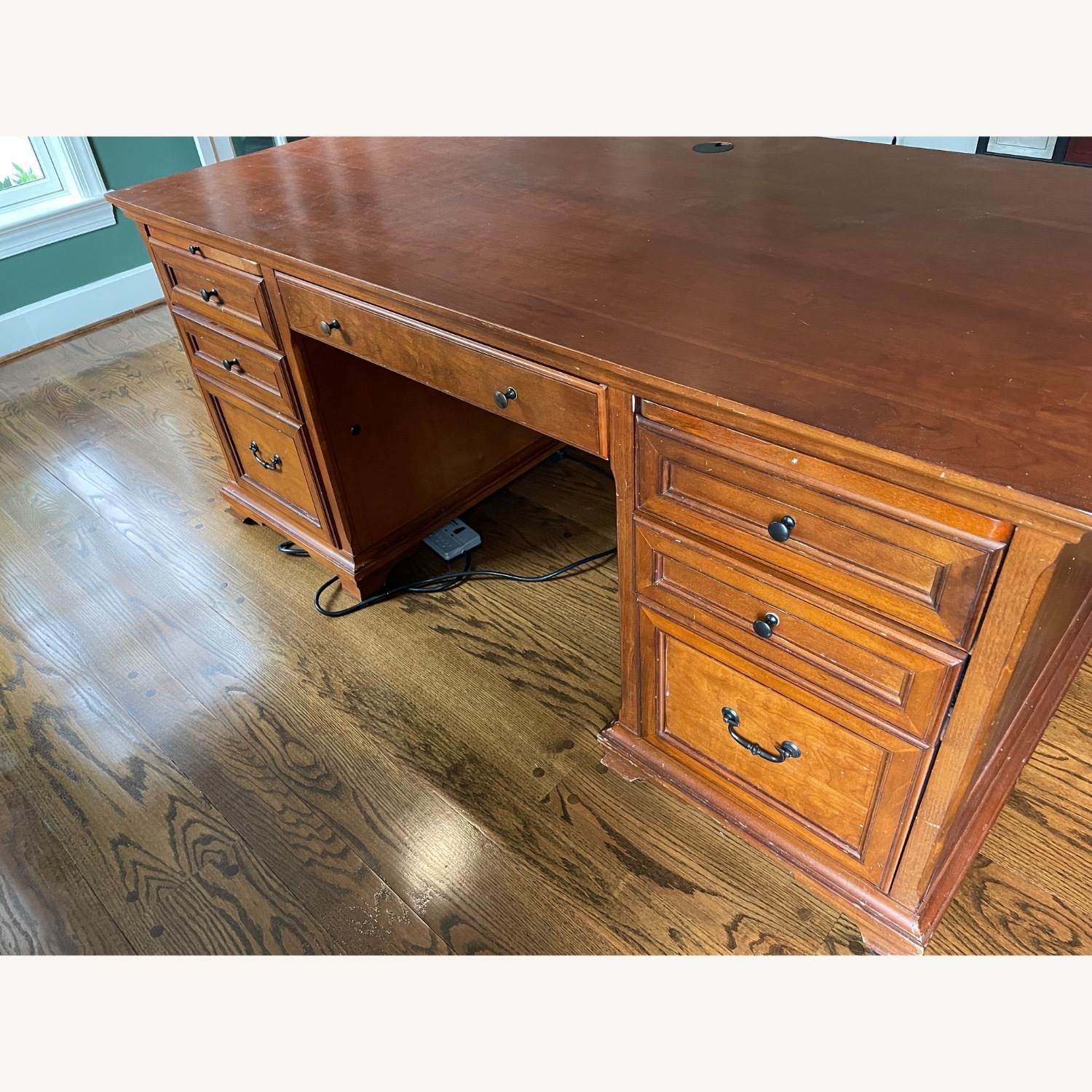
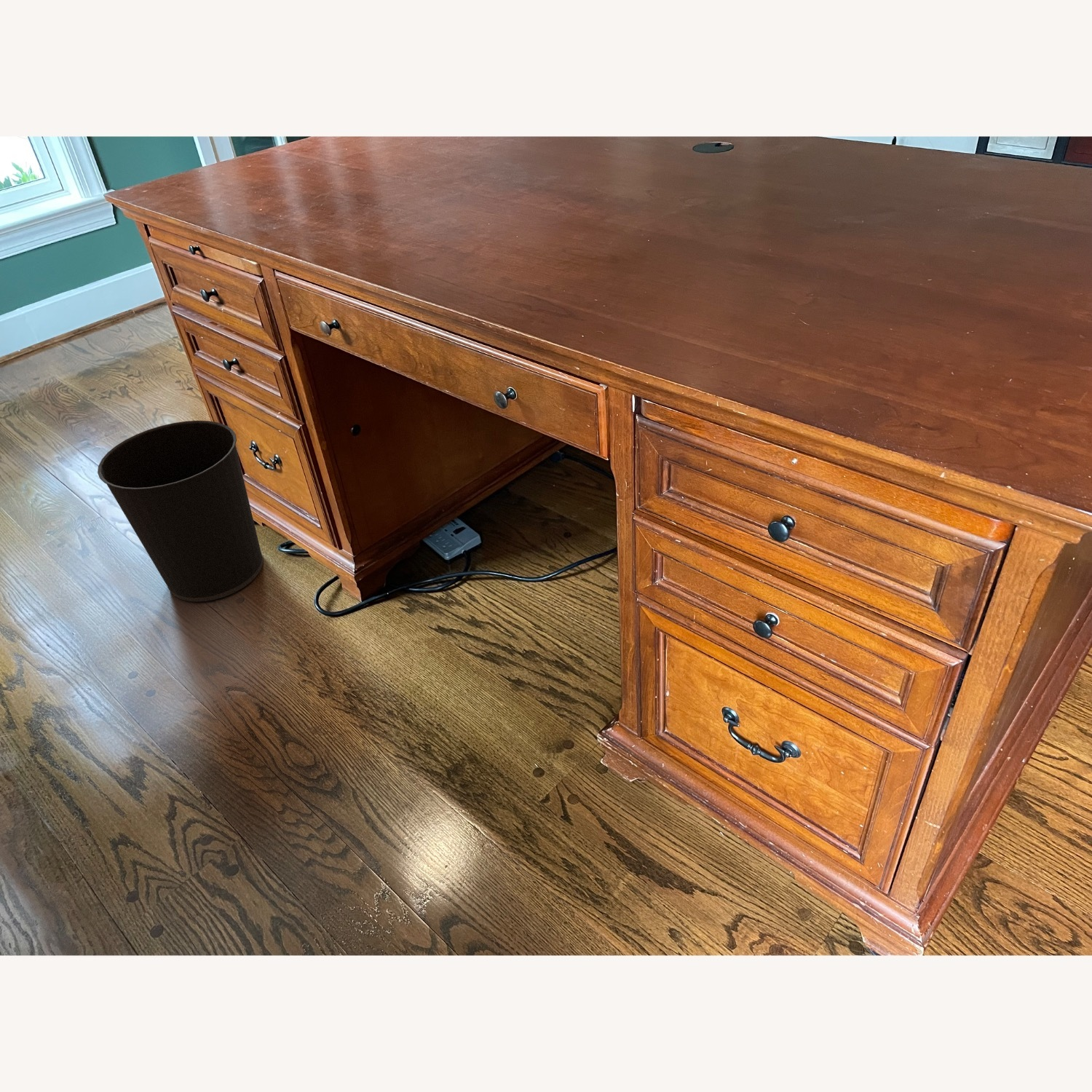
+ wastebasket (193, 515)
